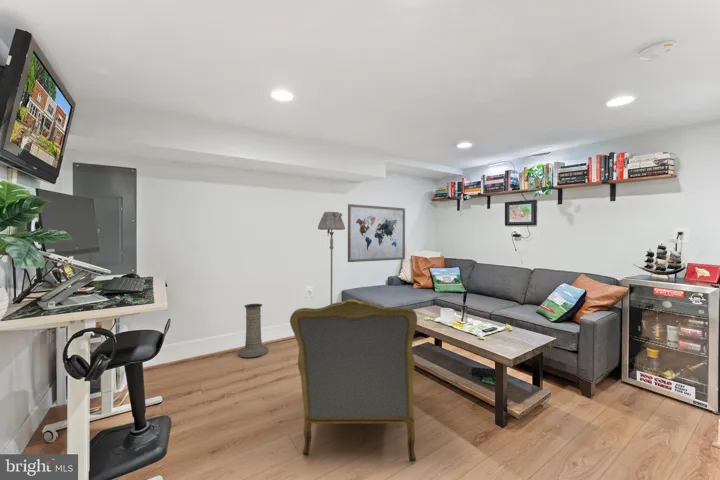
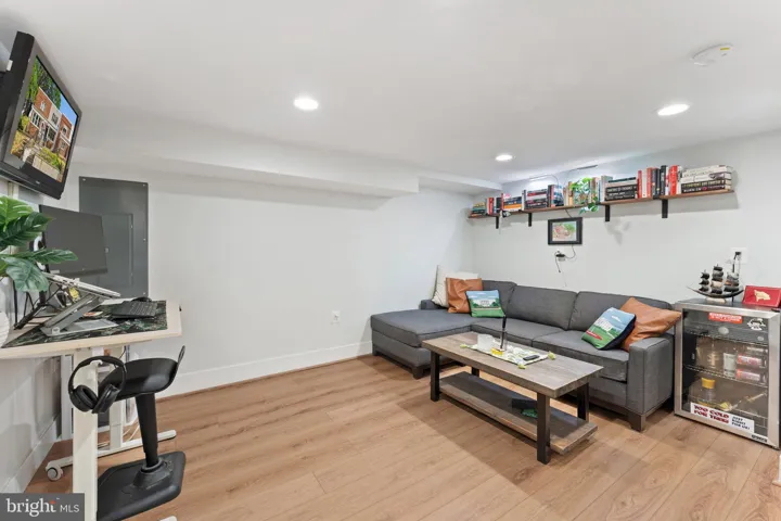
- vase (253, 328)
- floor lamp (331, 273)
- armchair (361, 357)
- wall art (378, 233)
